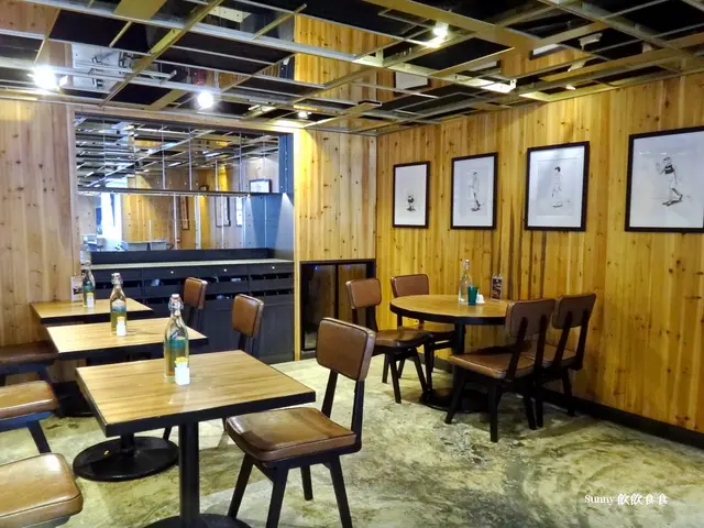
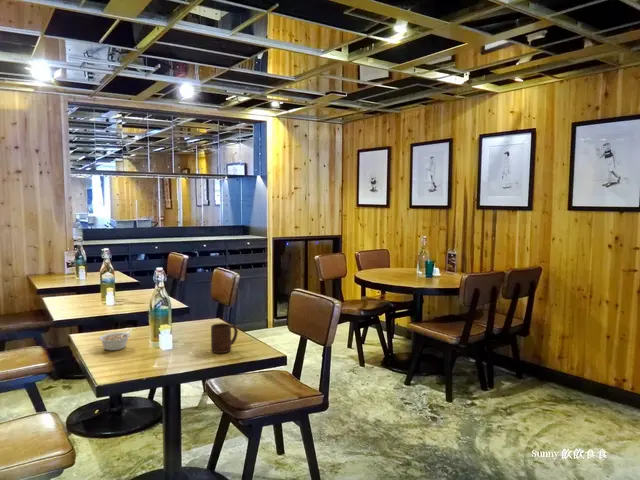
+ legume (115, 340)
+ cup (223, 337)
